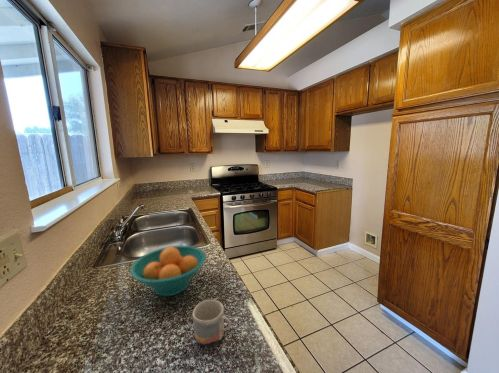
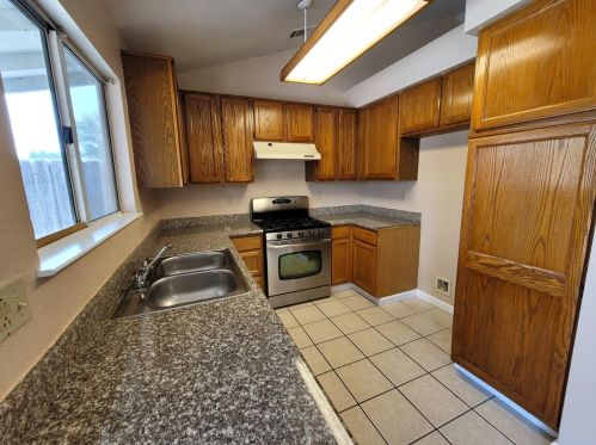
- fruit bowl (170, 267)
- mug (213, 324)
